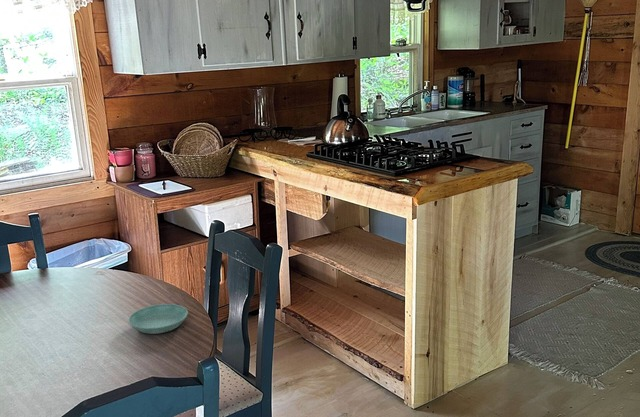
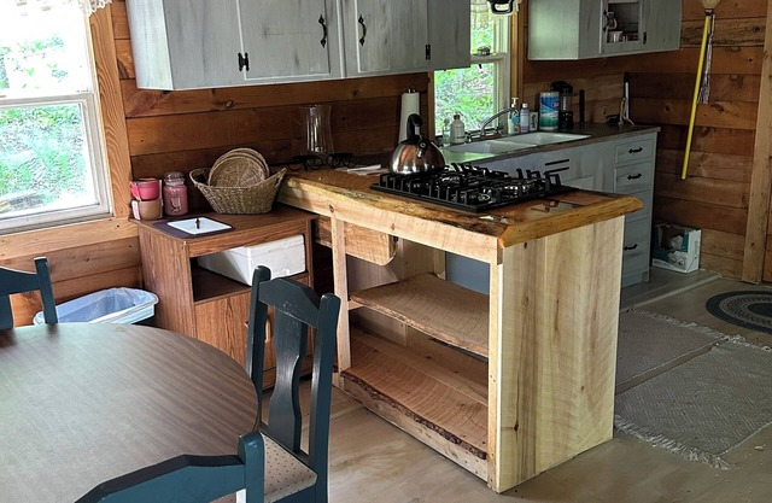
- saucer (158, 320)
